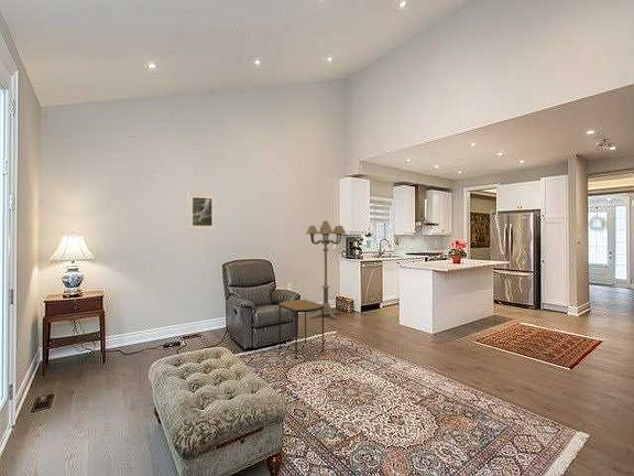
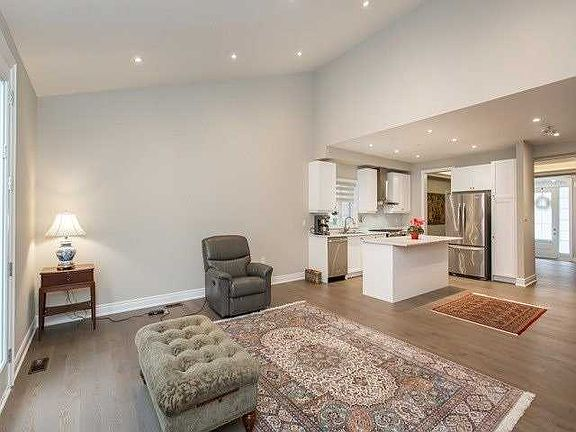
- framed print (201, 212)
- side table (296, 327)
- floor lamp (325, 268)
